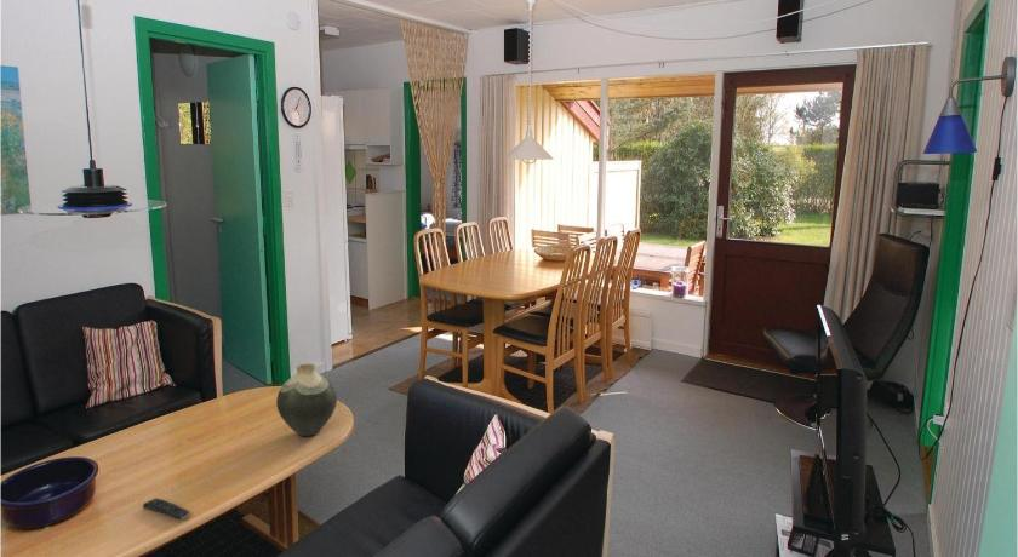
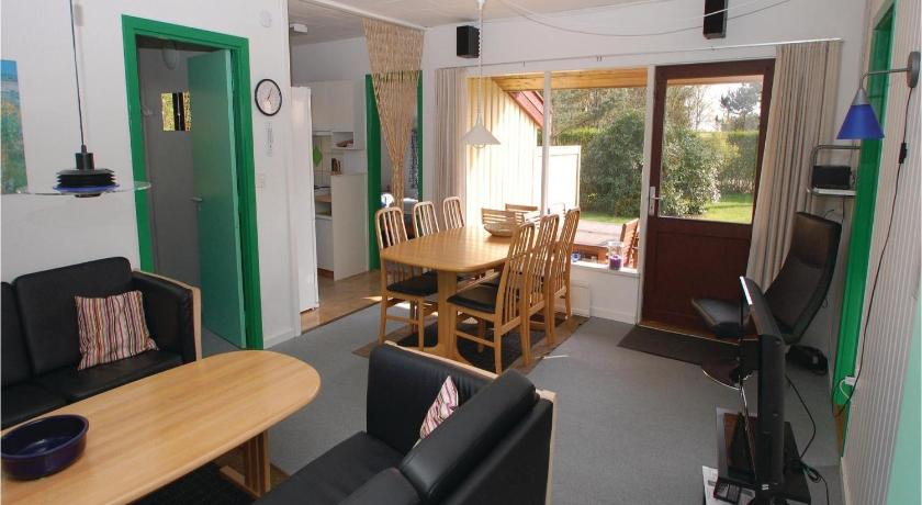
- vase (307, 400)
- remote control (167, 509)
